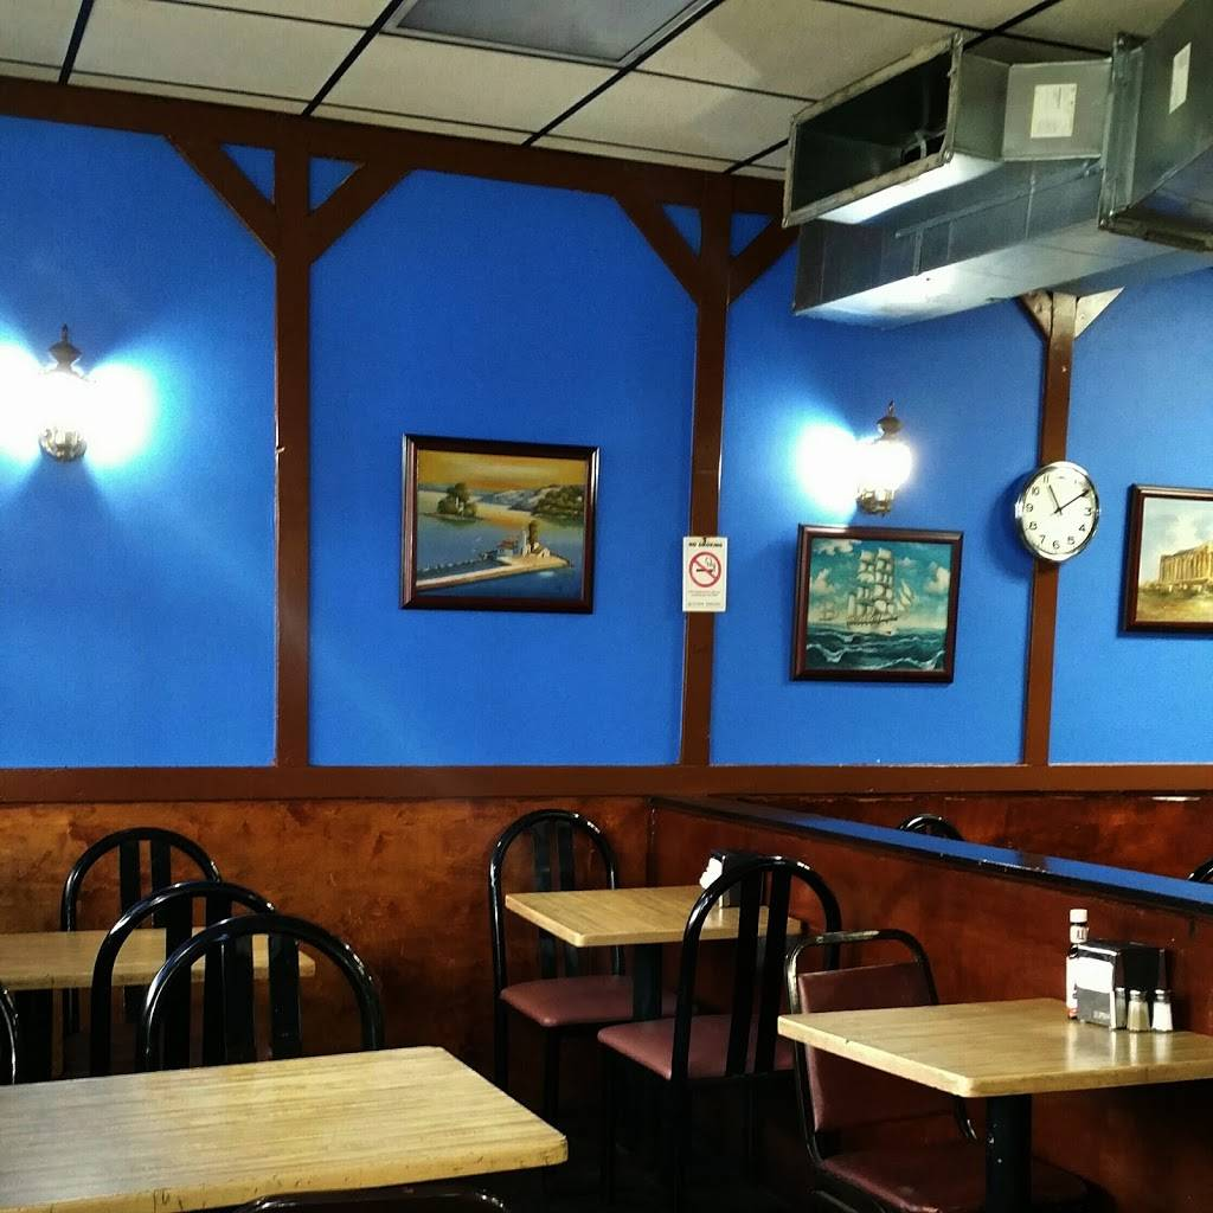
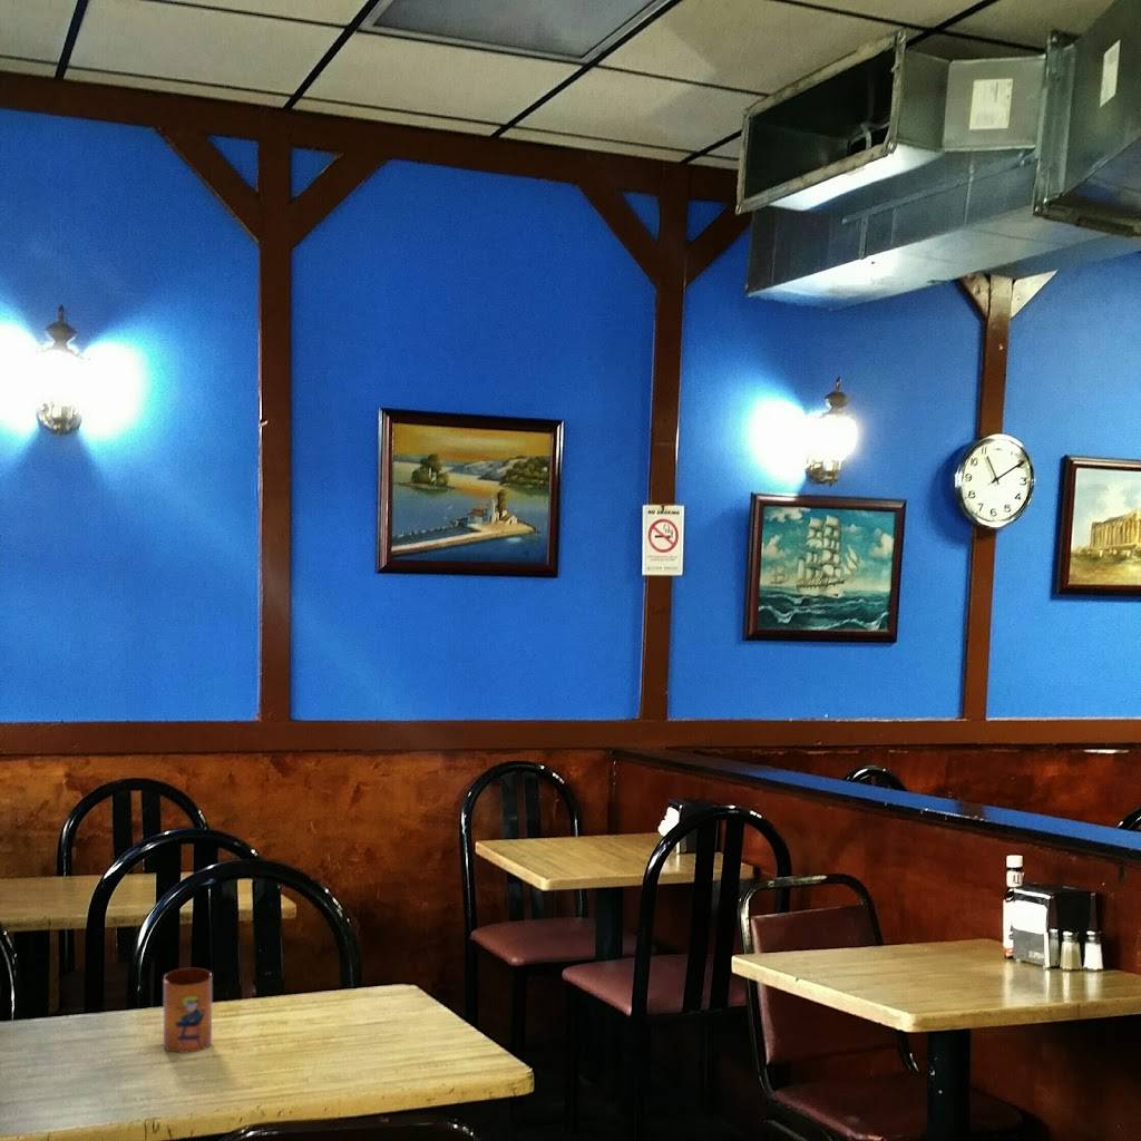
+ mug (187, 1006)
